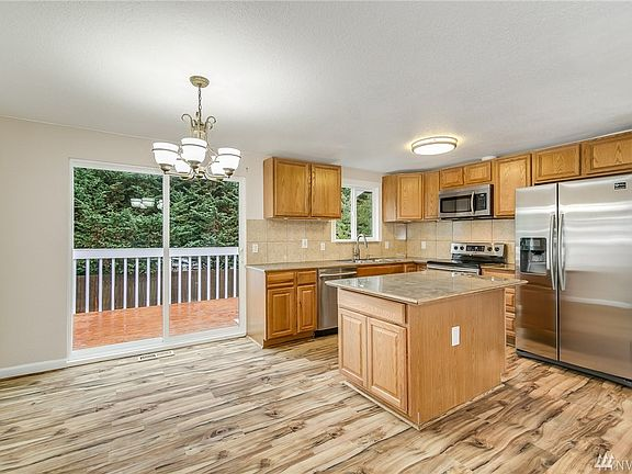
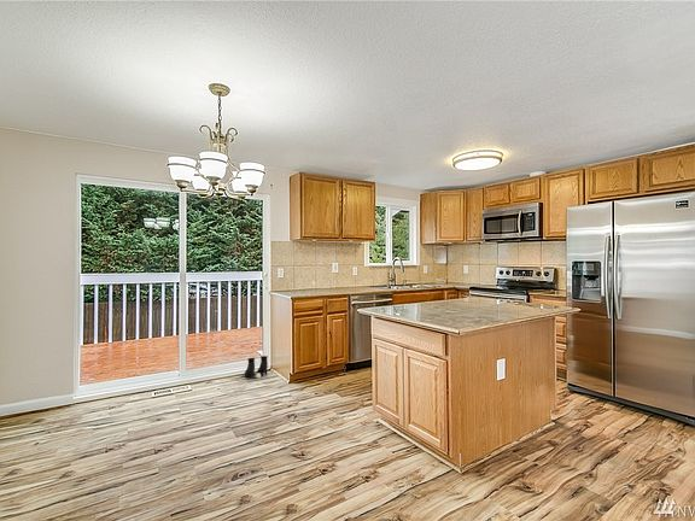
+ boots (253, 364)
